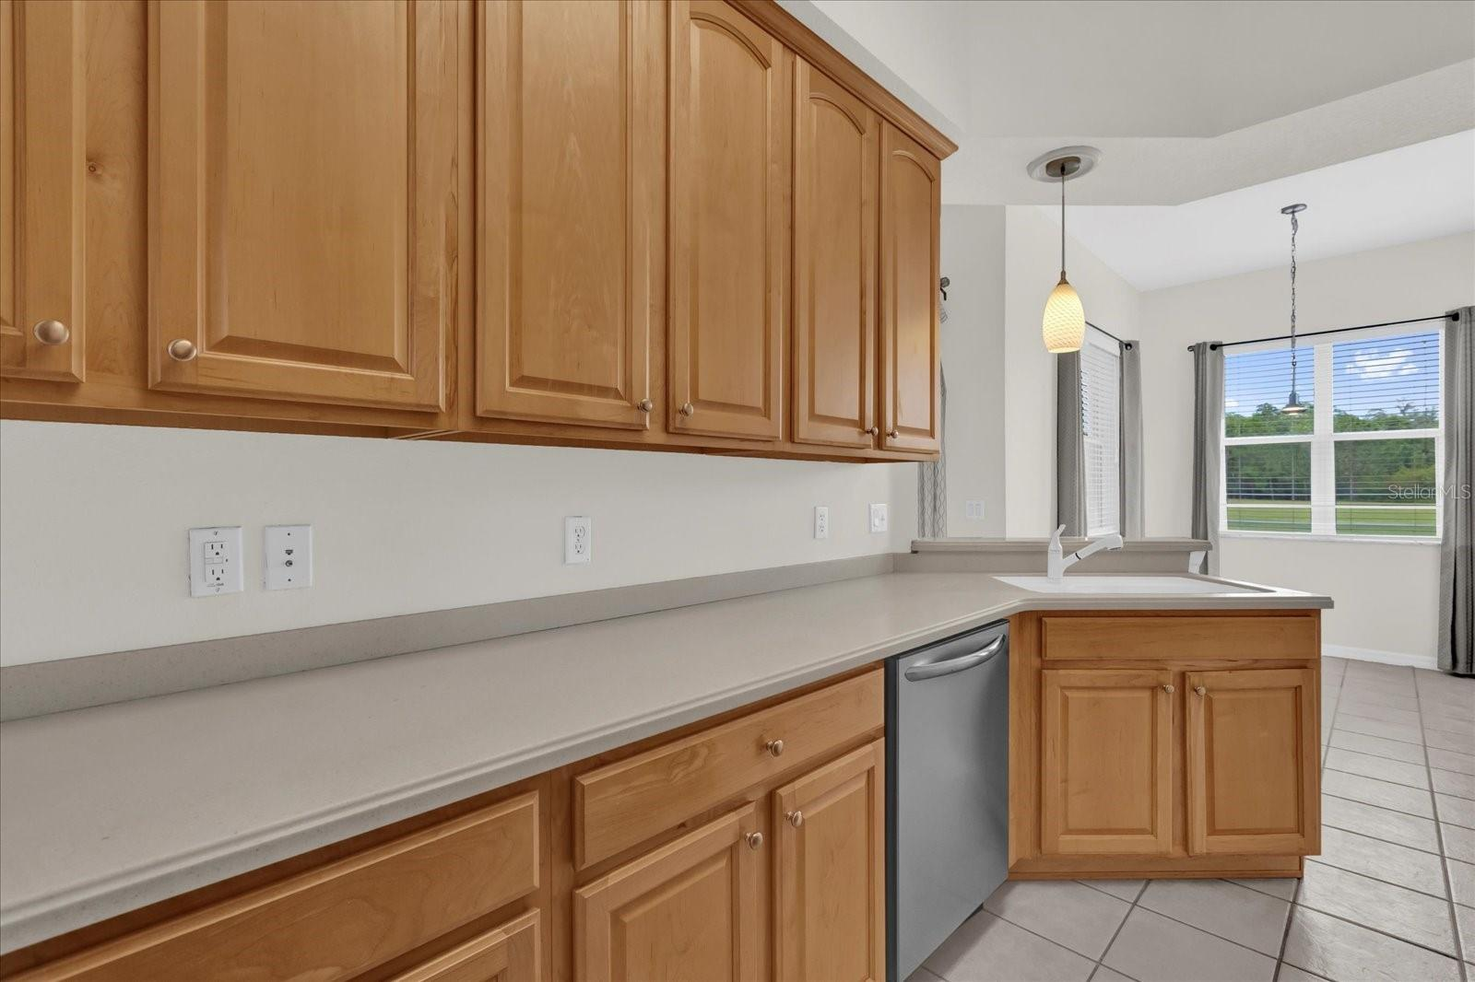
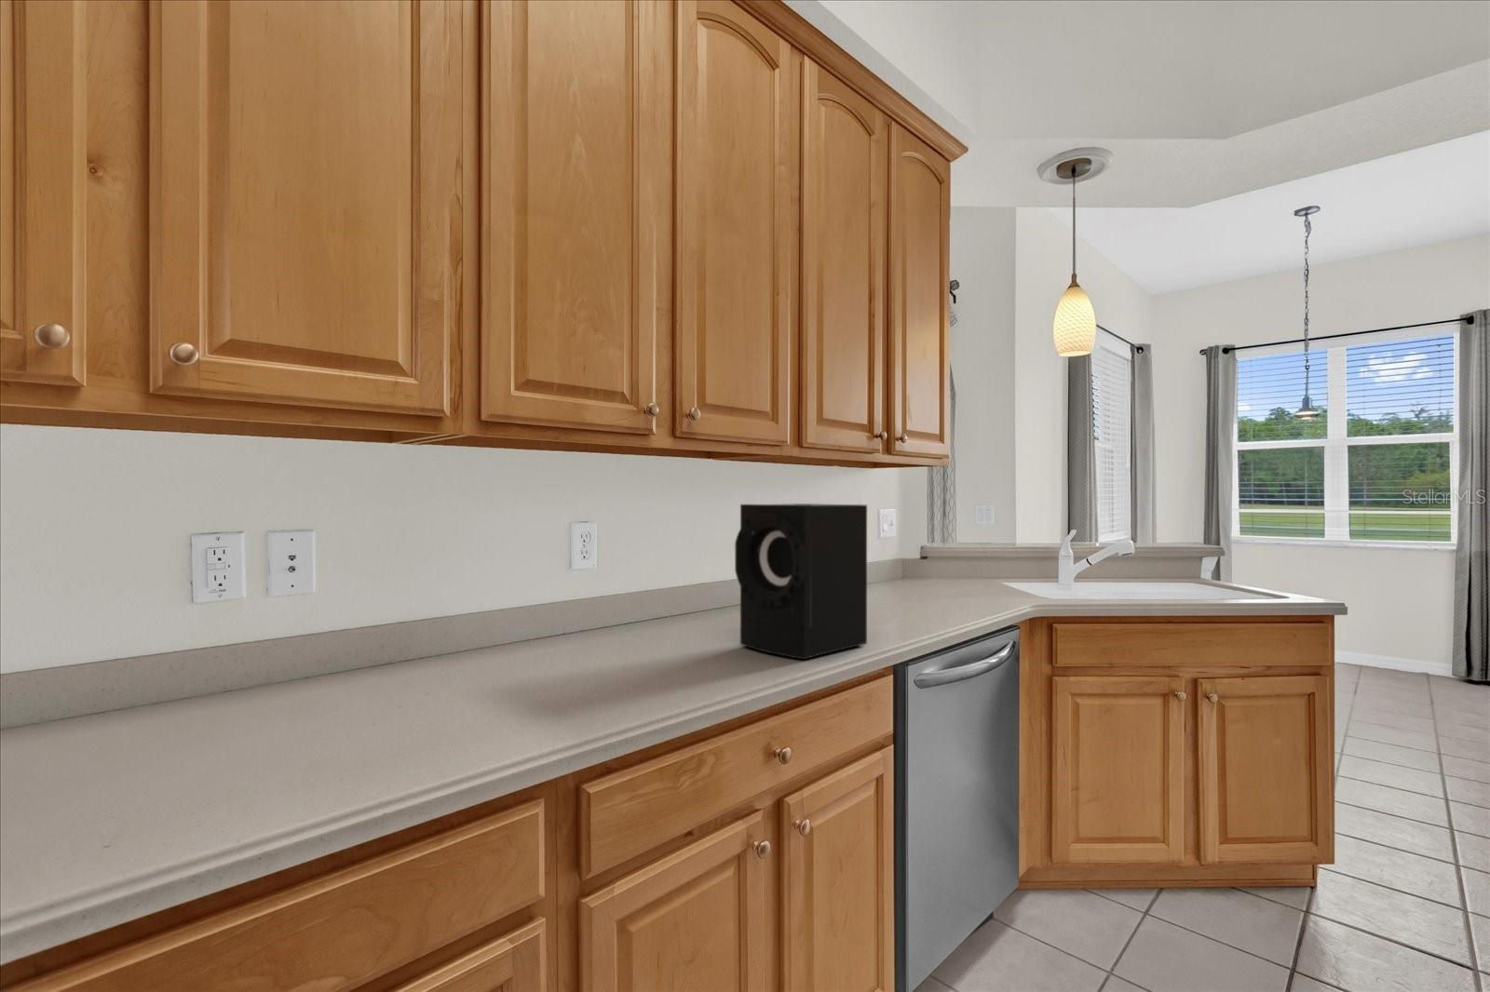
+ speaker (801, 575)
